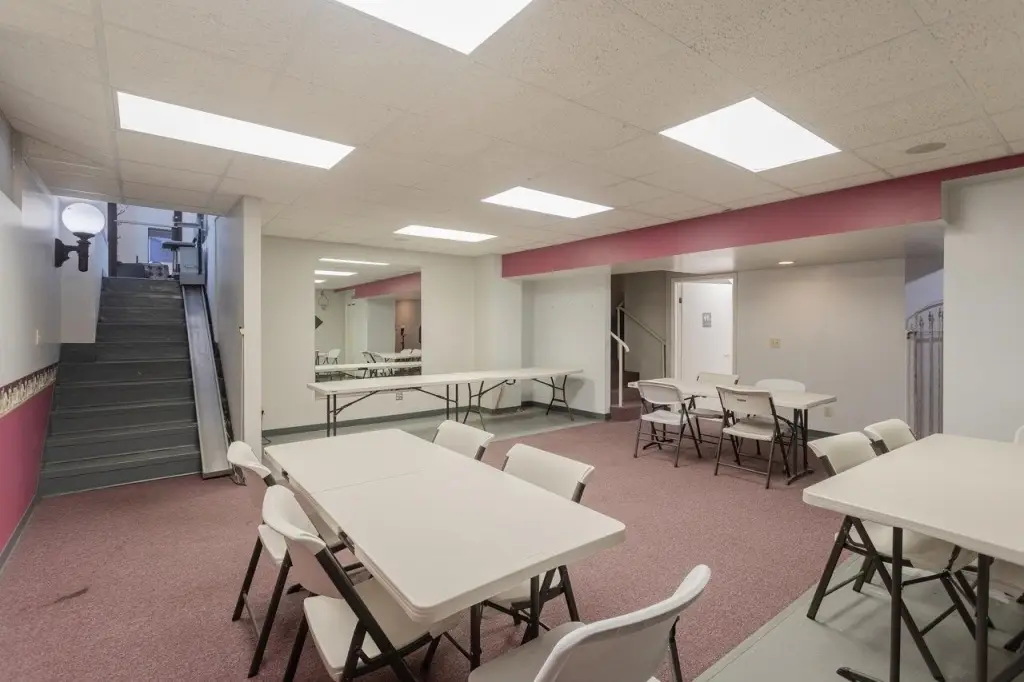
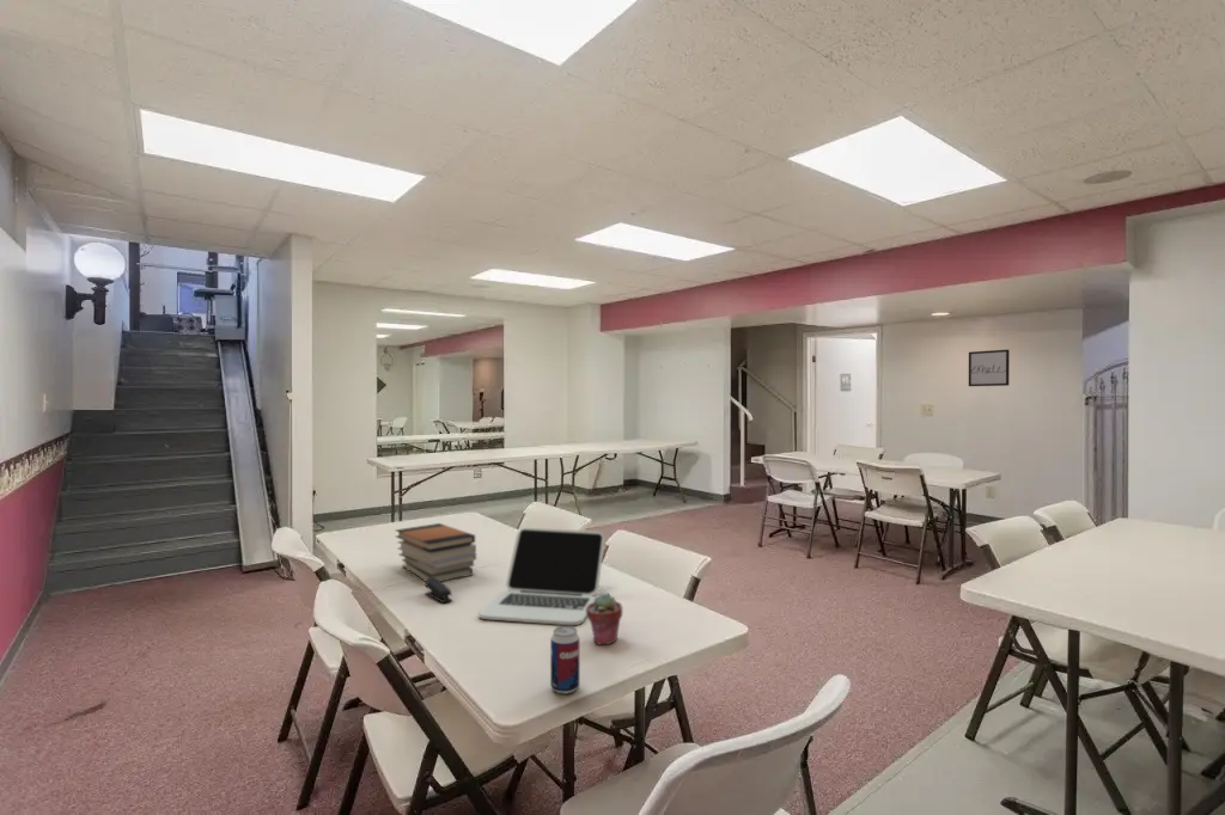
+ potted succulent (604, 615)
+ book stack (435, 551)
+ laptop (546, 571)
+ wall art (988, 368)
+ stapler (438, 589)
+ beverage can (565, 658)
